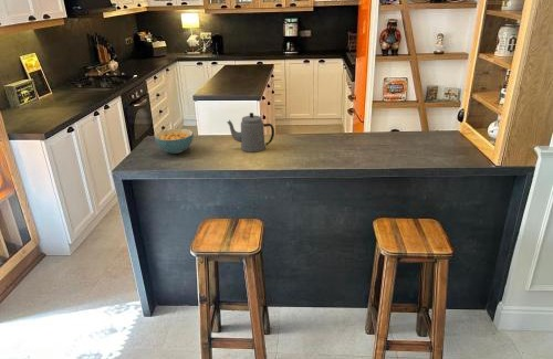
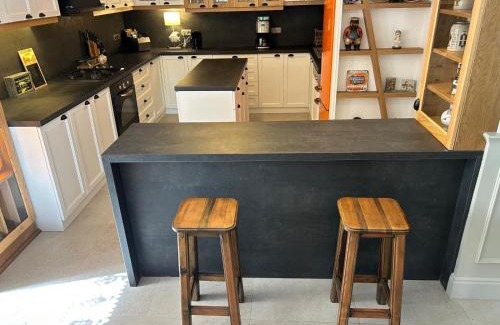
- teapot (250, 130)
- cereal bowl (175, 142)
